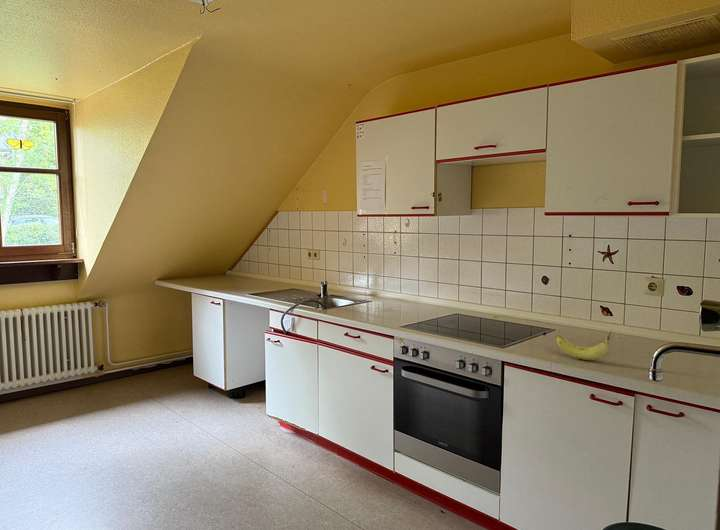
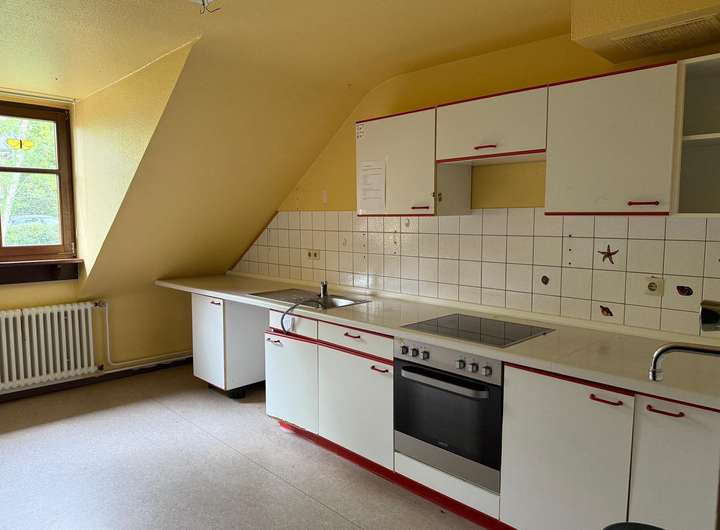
- fruit (583, 347)
